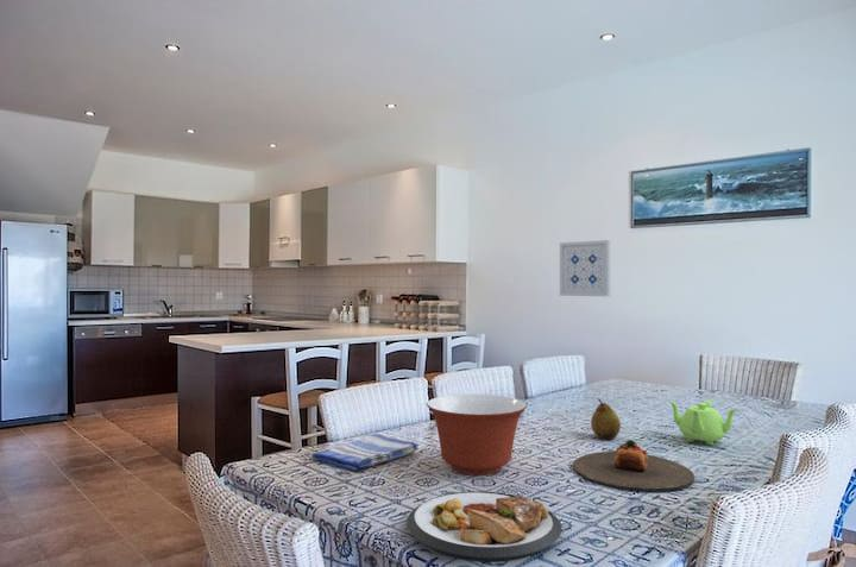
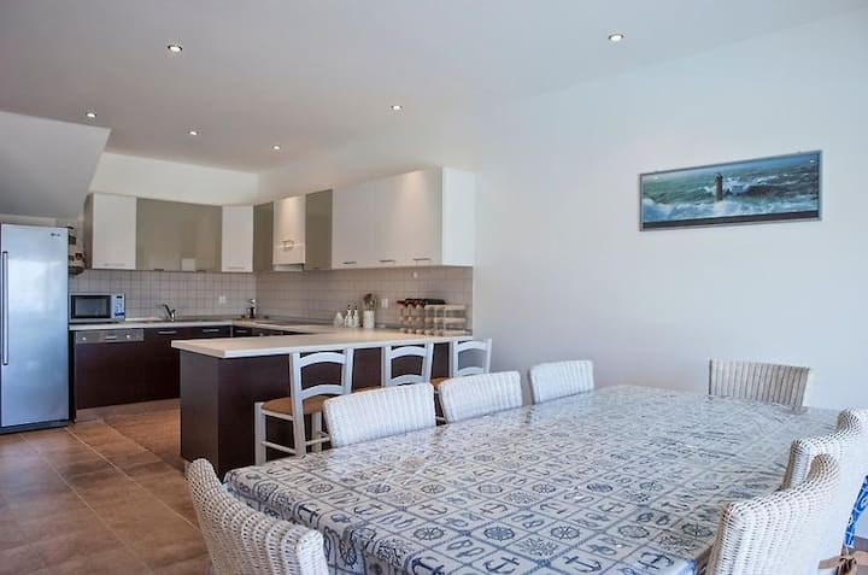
- wall art (584, 269)
- mixing bowl (476, 434)
- teapot (701, 422)
- fruit (605, 417)
- plate (483, 517)
- plate (631, 455)
- dish towel (366, 449)
